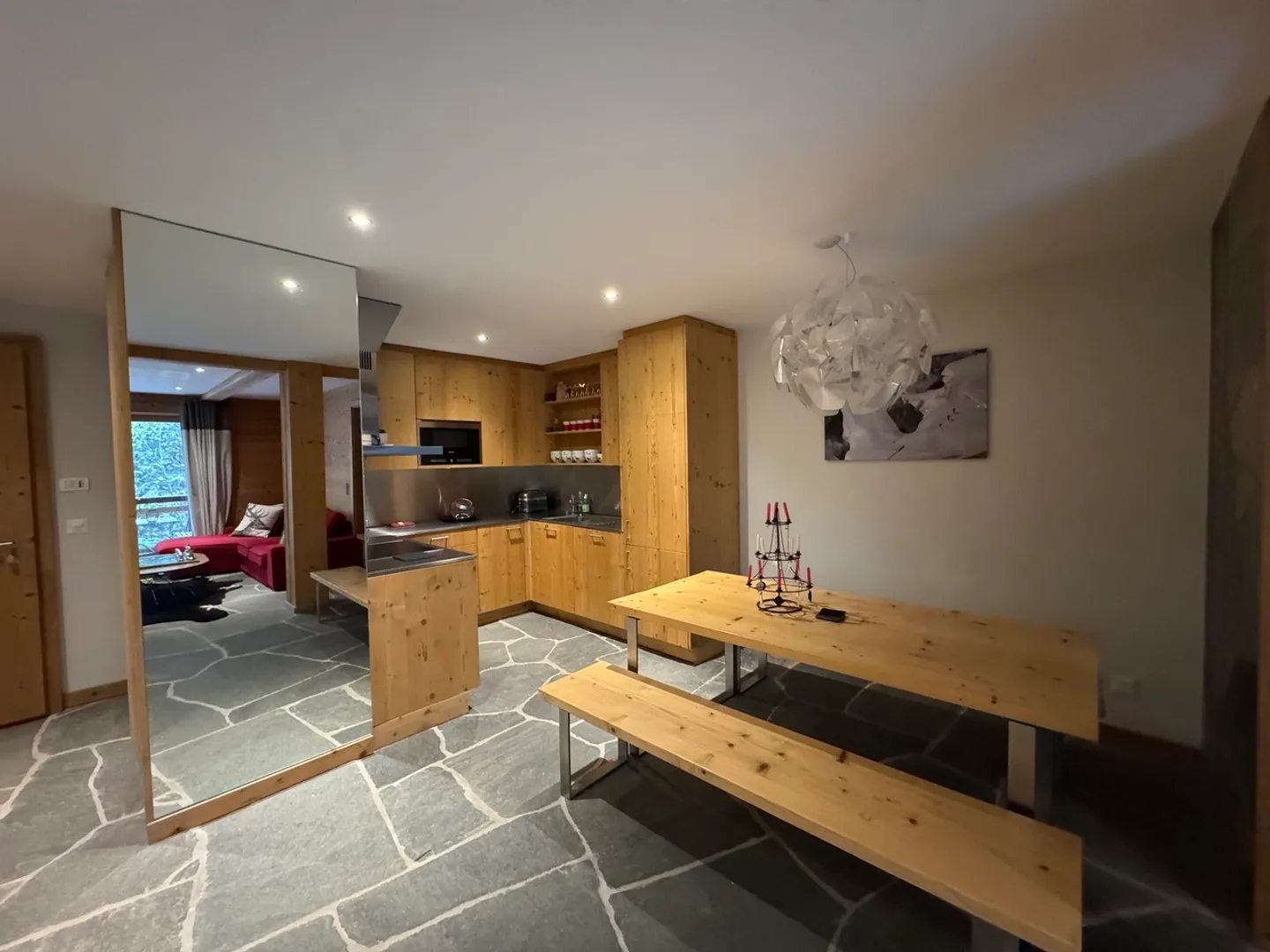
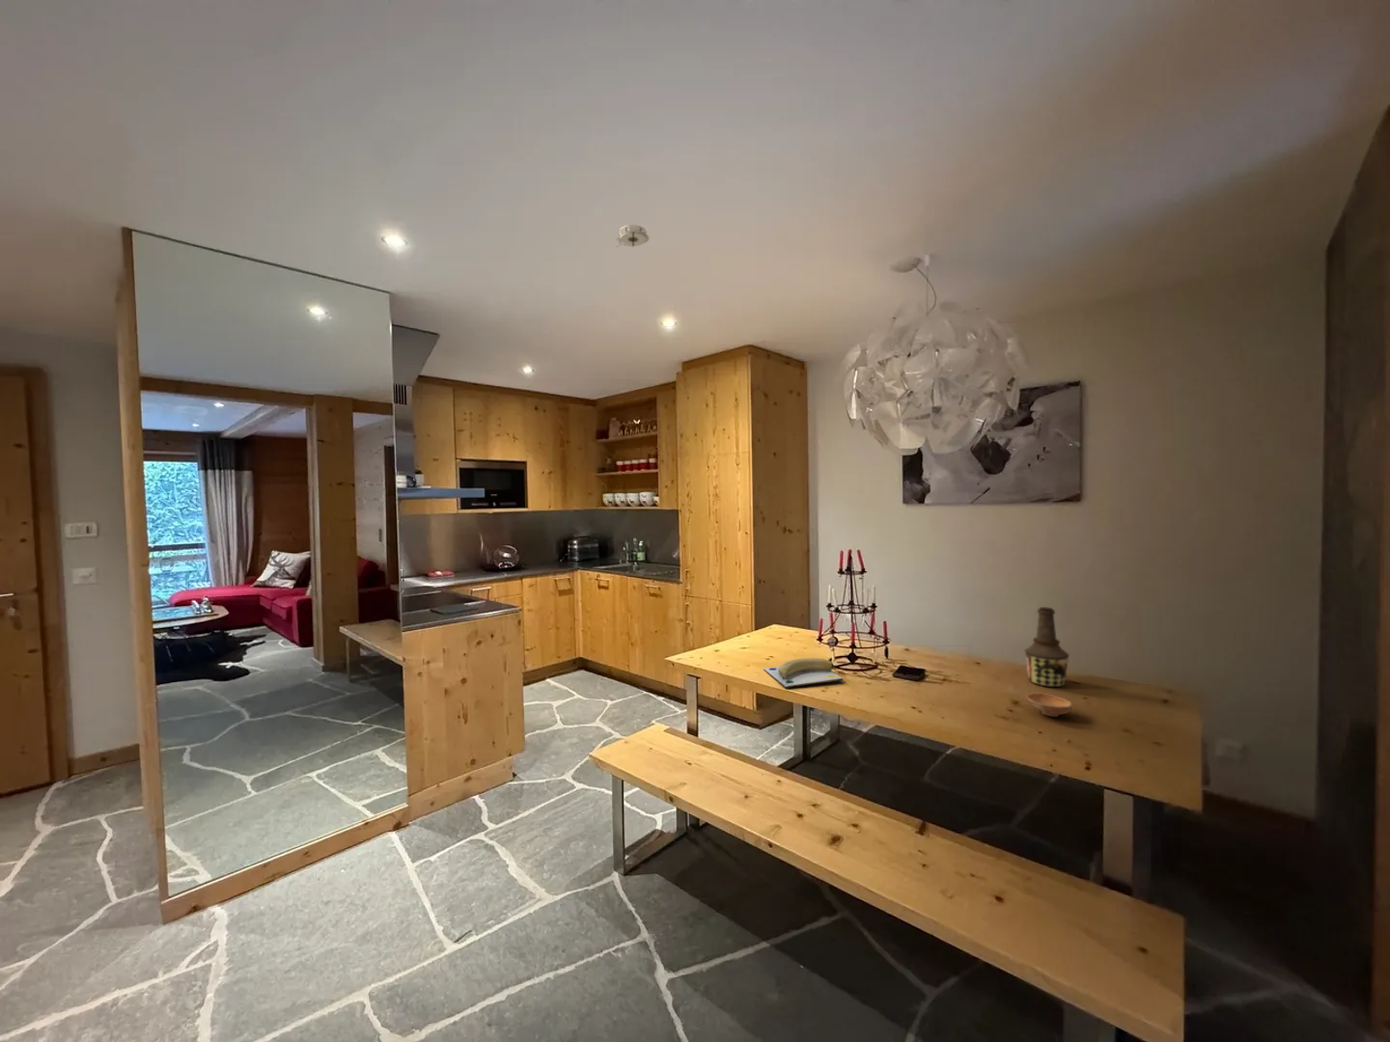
+ bottle (1047, 645)
+ smoke detector (632, 235)
+ banana (801, 668)
+ bowl (1049, 706)
